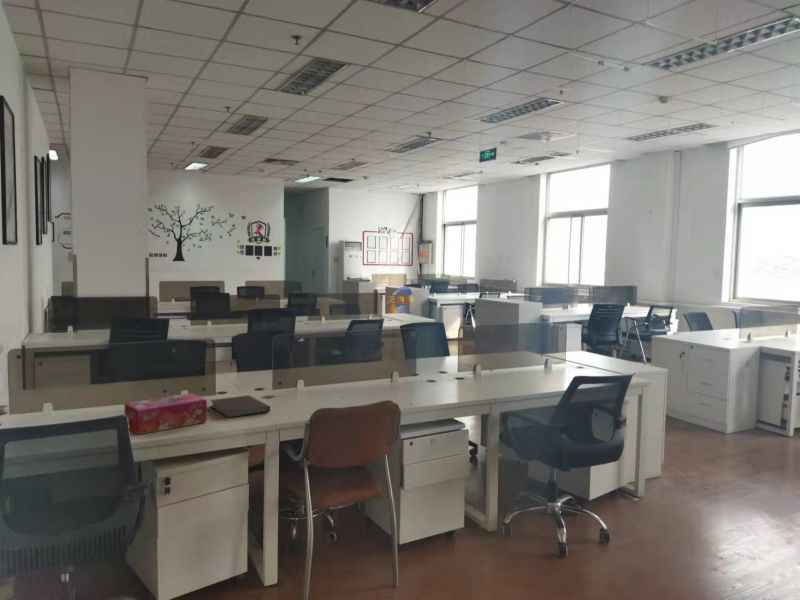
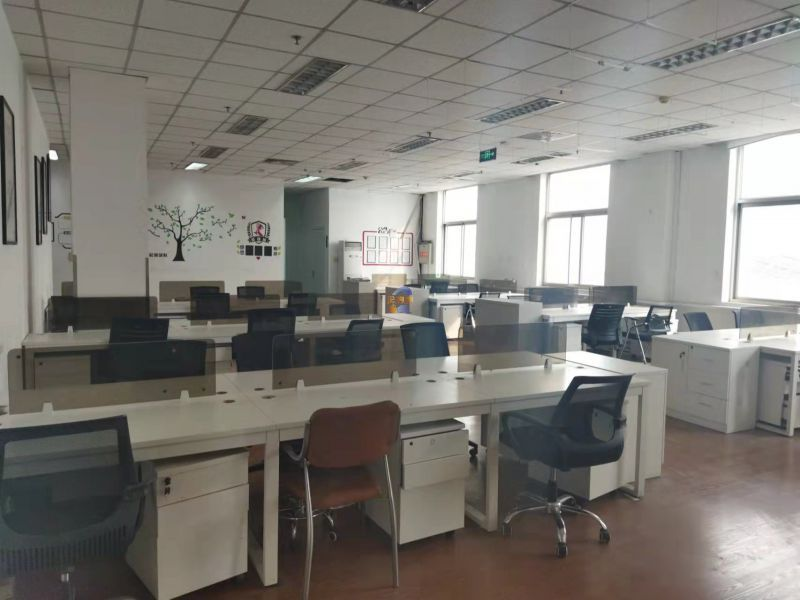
- tissue box (166, 412)
- notebook (239, 405)
